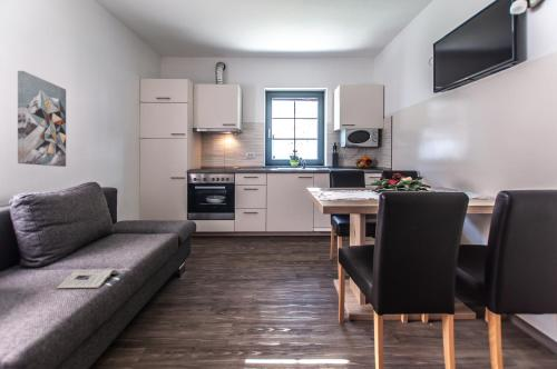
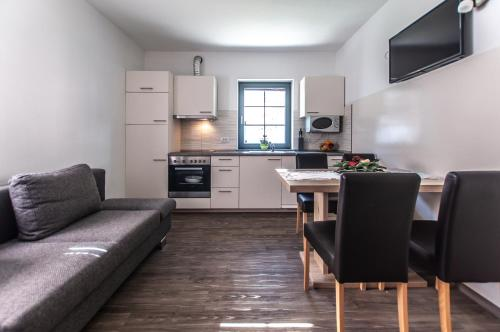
- wall art (43, 122)
- magazine (90, 276)
